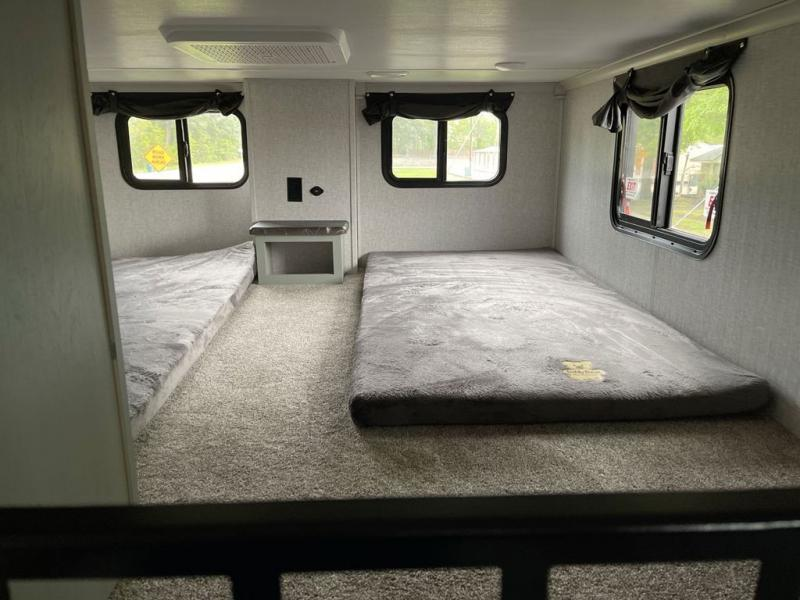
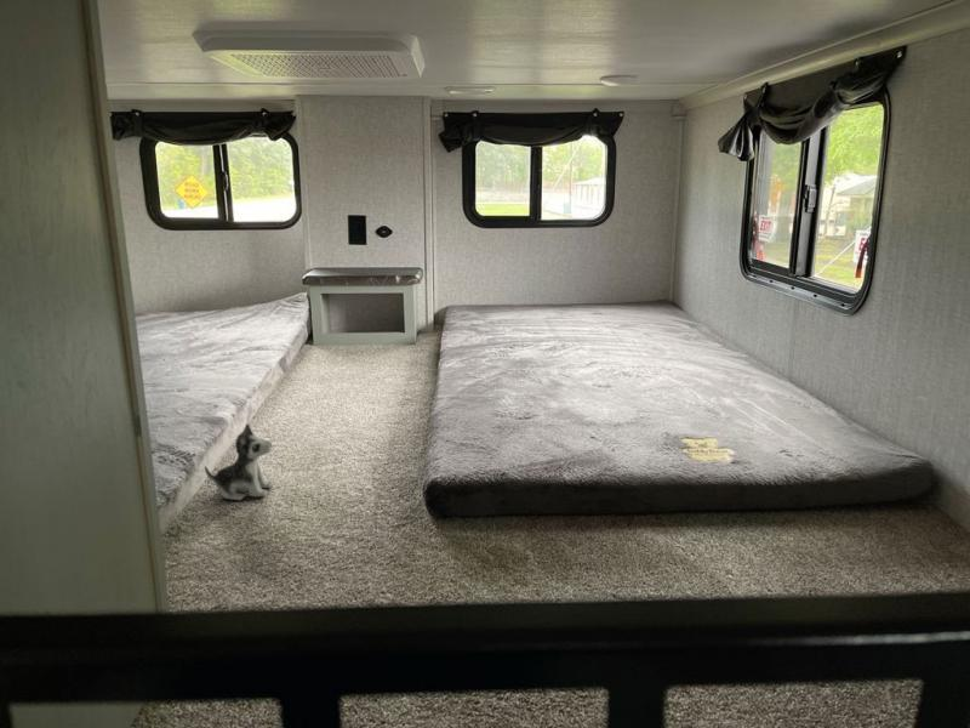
+ plush toy (238, 457)
